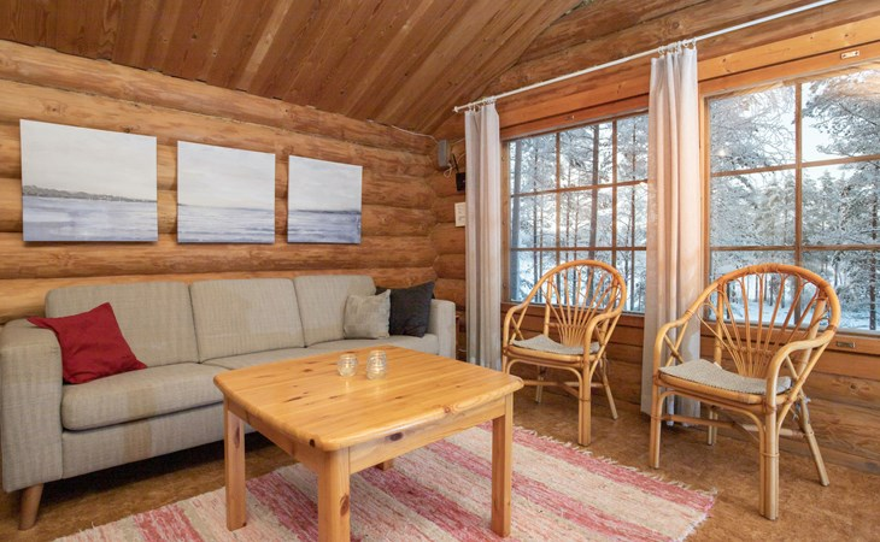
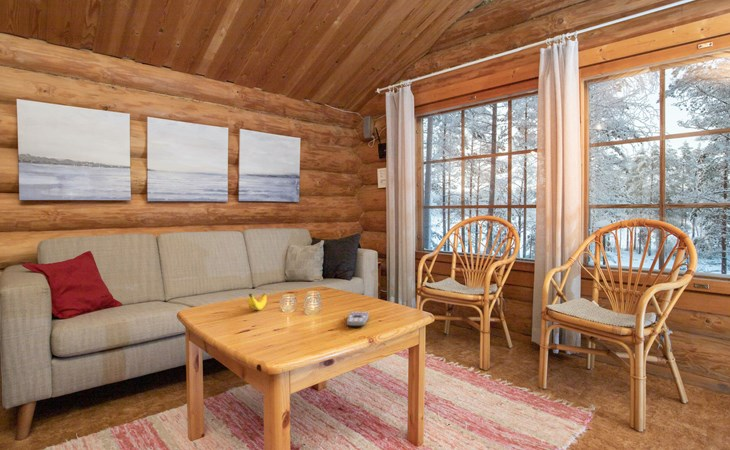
+ remote control (357, 318)
+ banana (256, 300)
